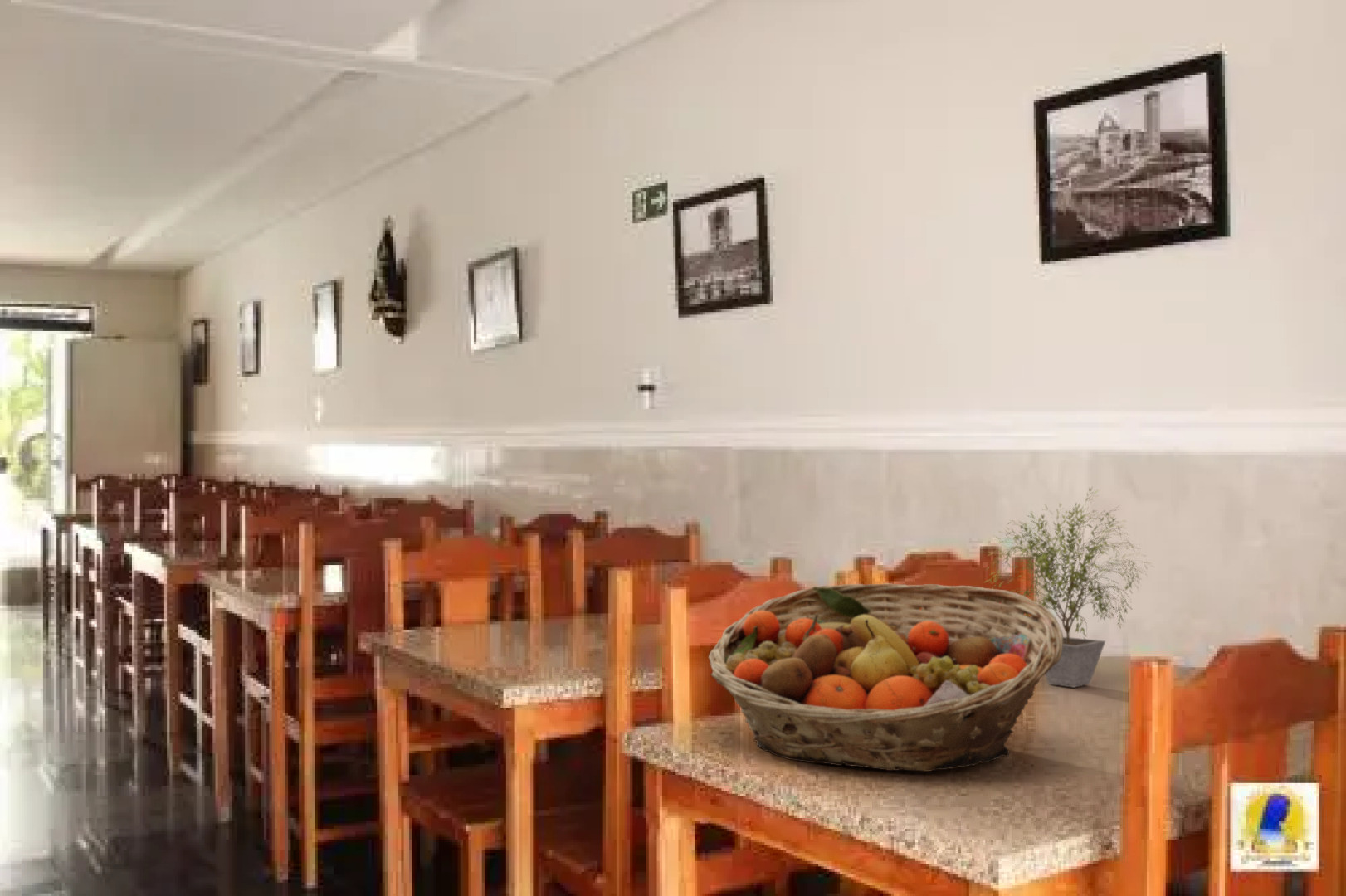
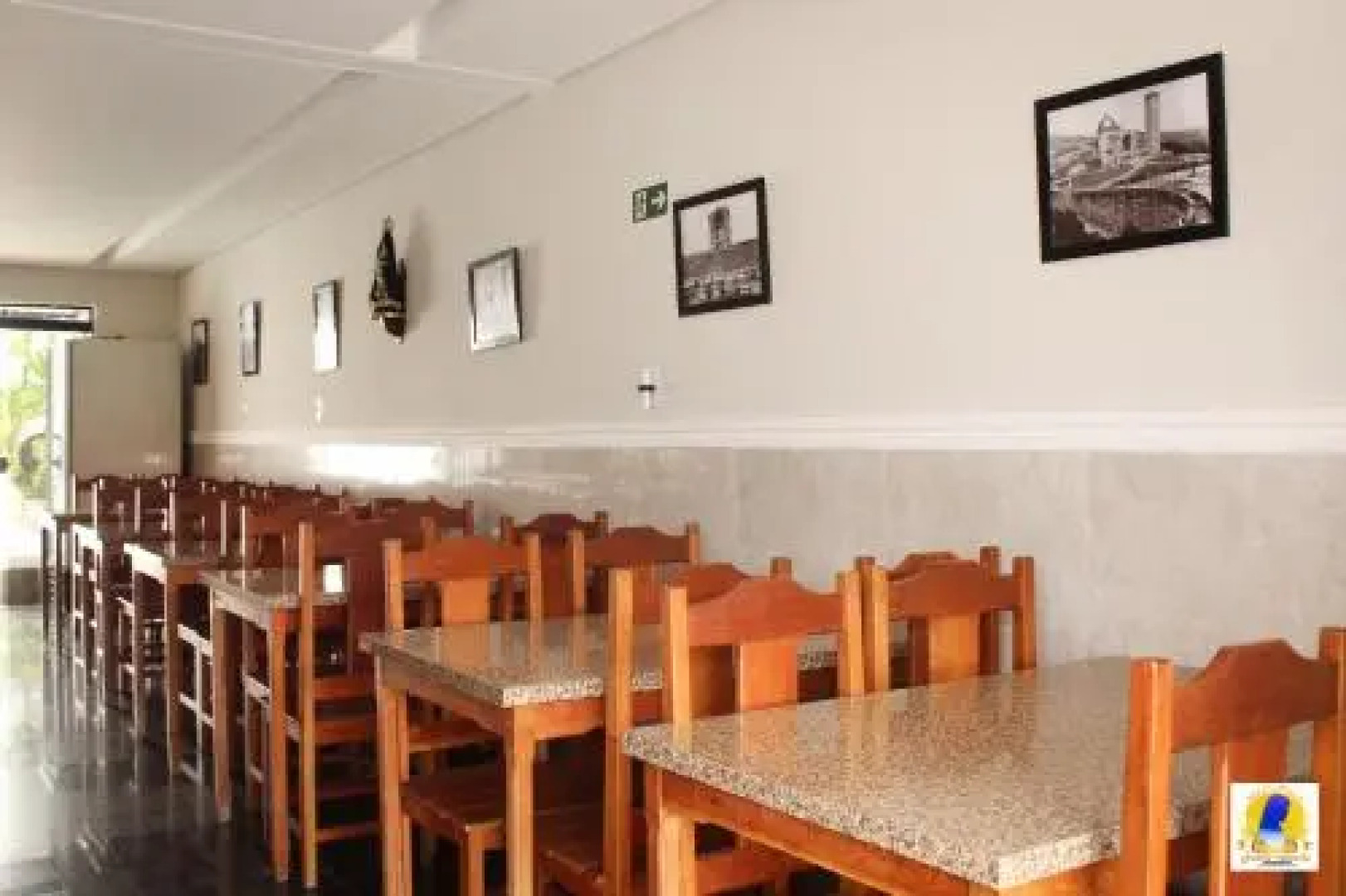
- fruit basket (880, 670)
- potted plant (1061, 583)
